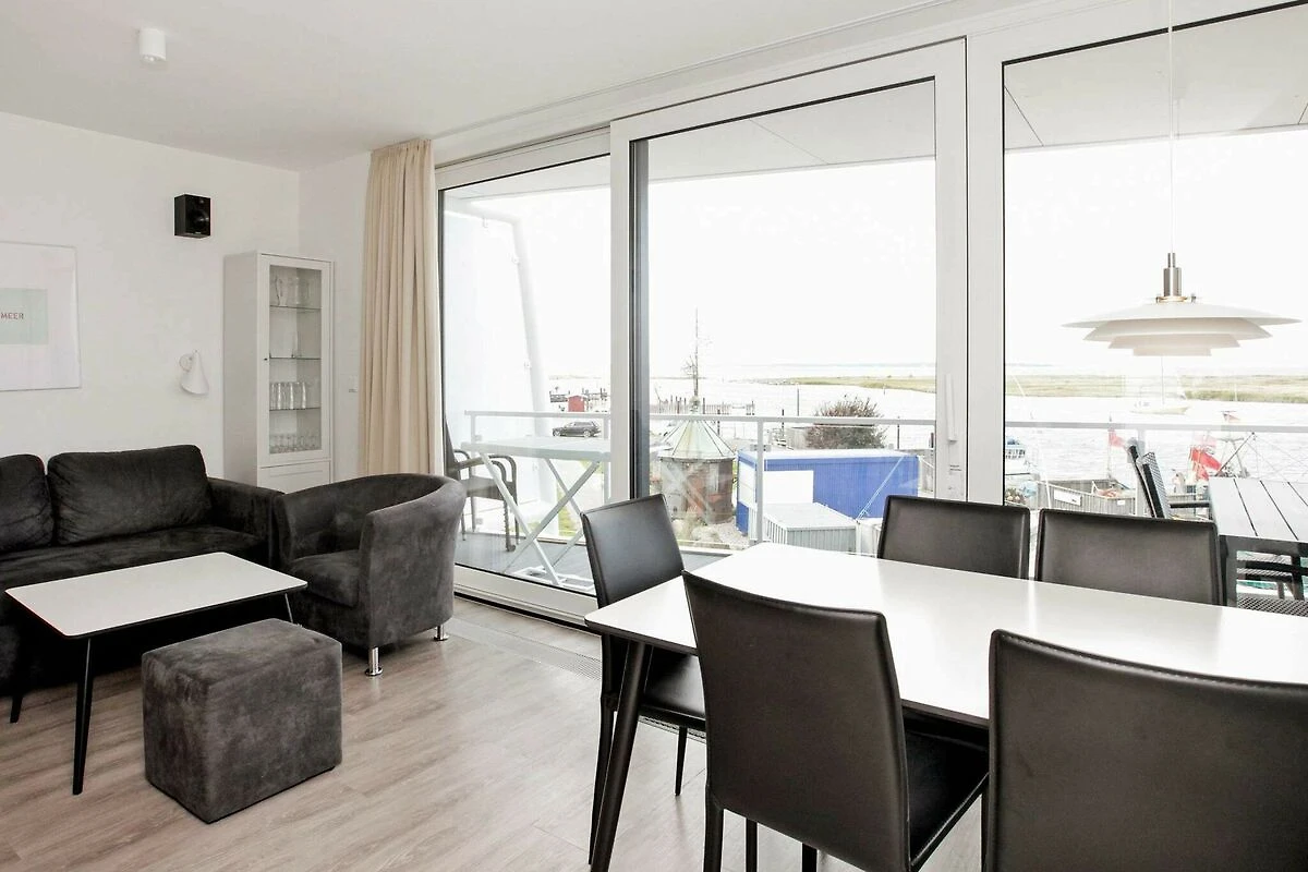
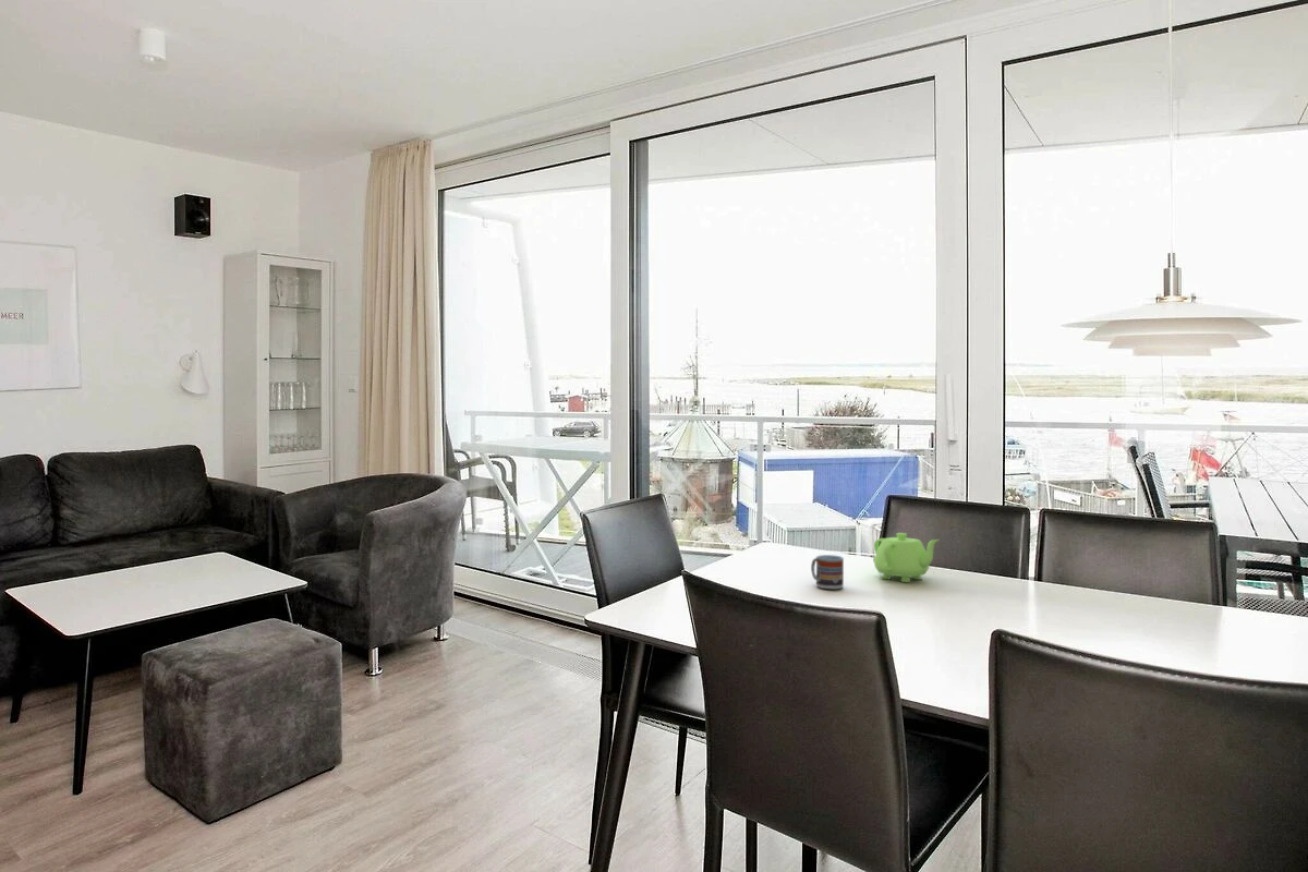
+ teapot (905, 556)
+ cup (825, 570)
